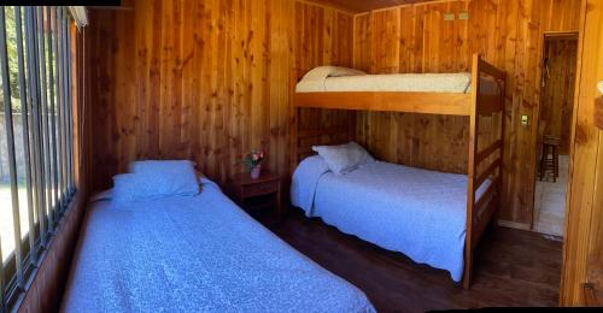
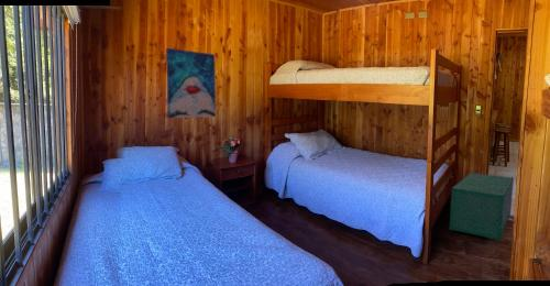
+ storage bin (483, 201)
+ wall art (191, 85)
